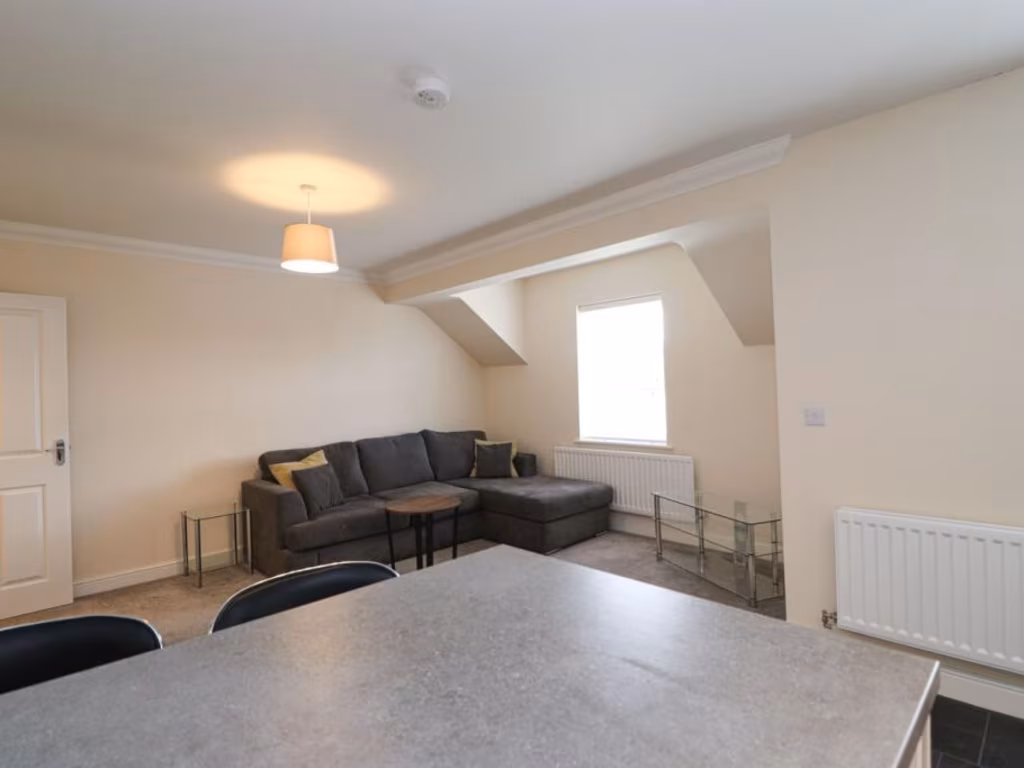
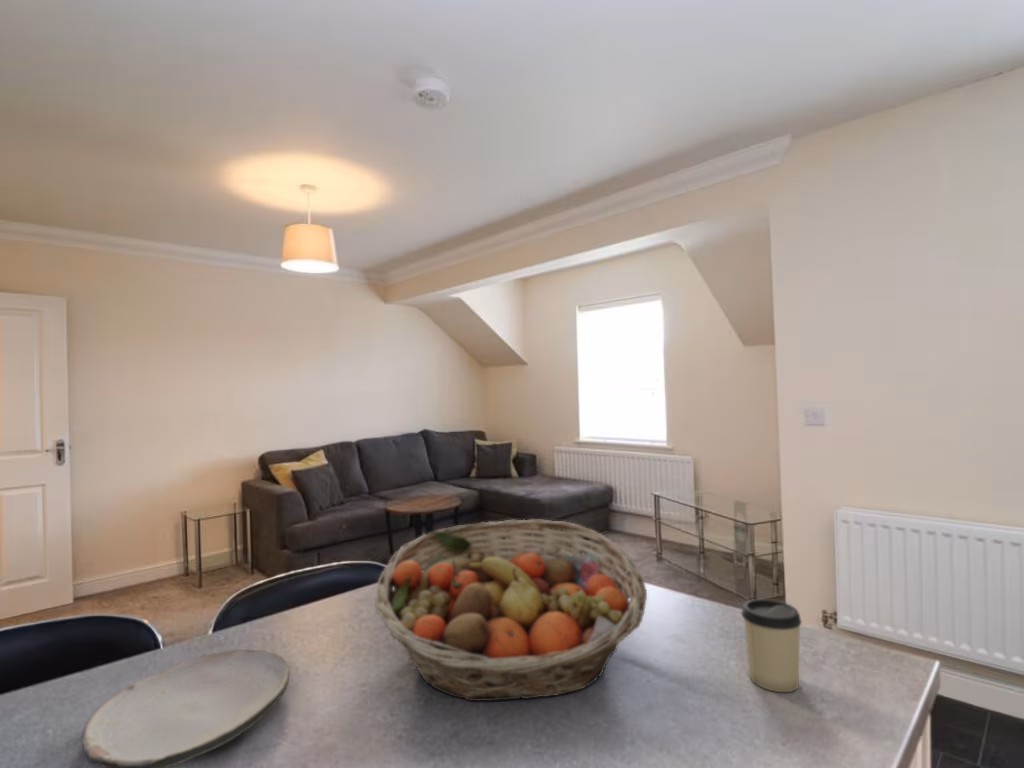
+ cup (771, 643)
+ plate (194, 703)
+ fruit basket (510, 598)
